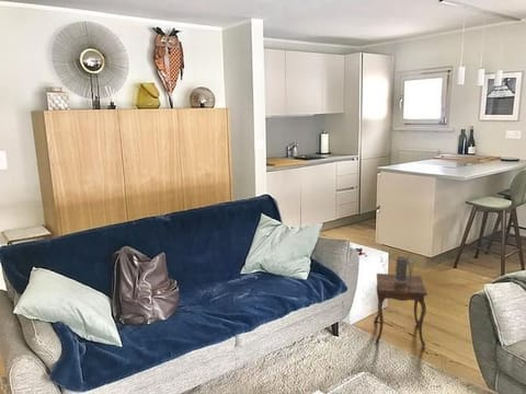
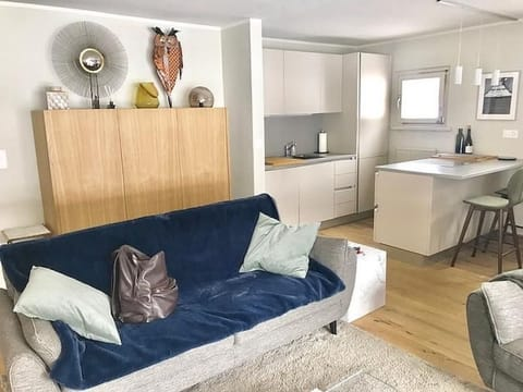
- side table (399, 293)
